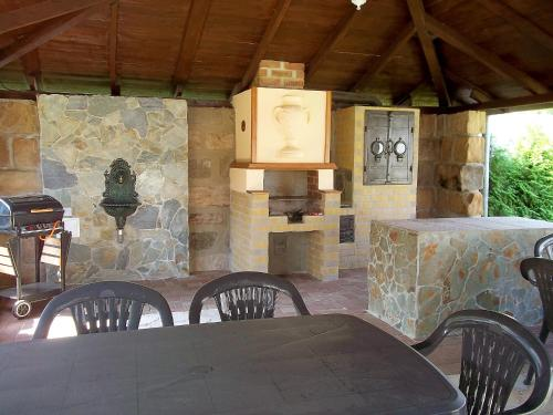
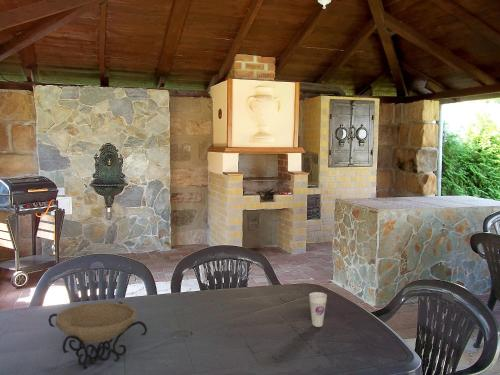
+ decorative bowl (96, 337)
+ cup (317, 310)
